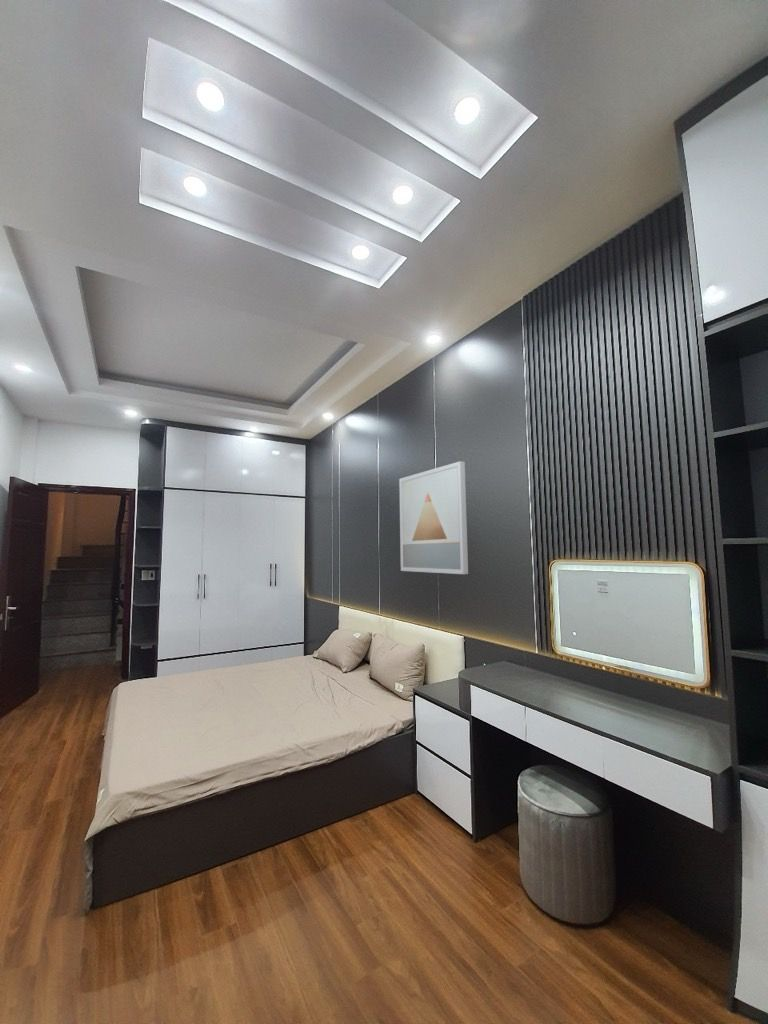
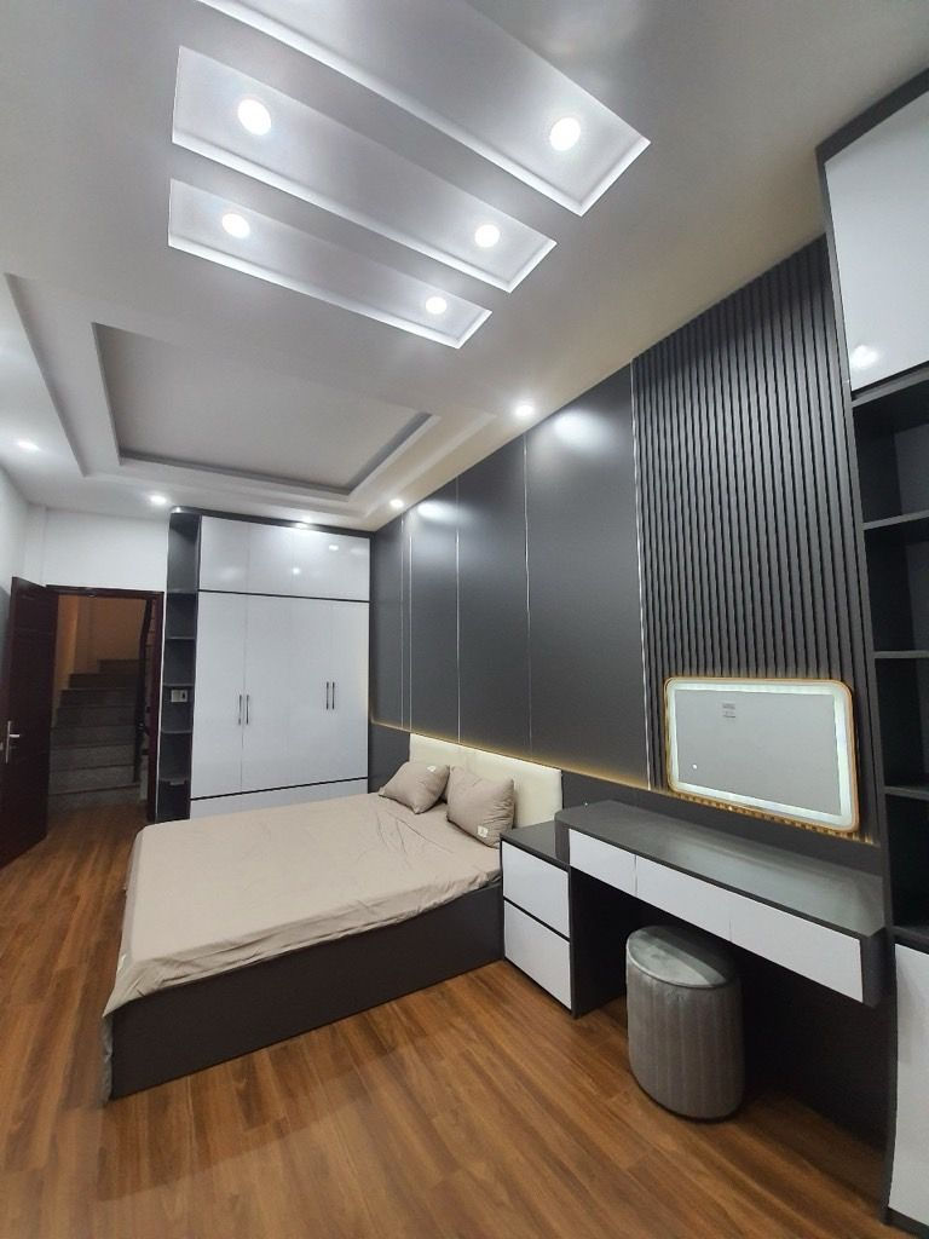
- wall art (429, 521)
